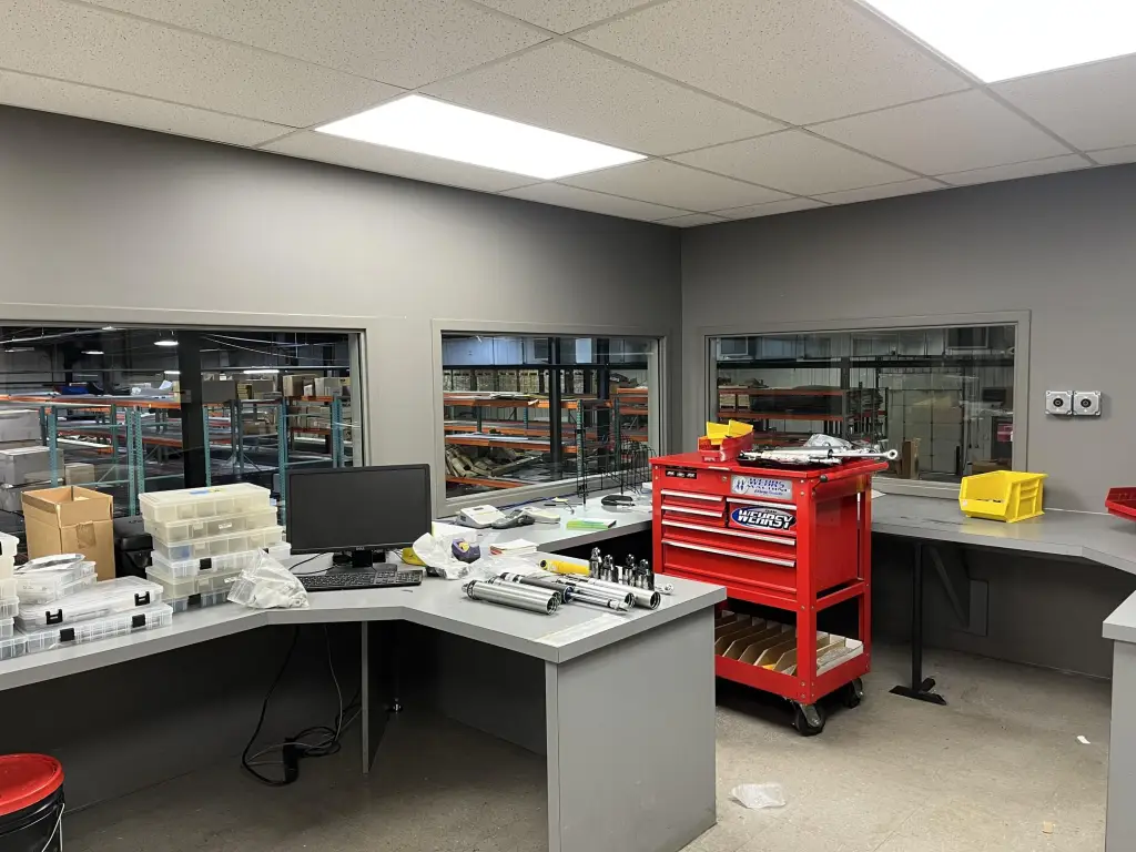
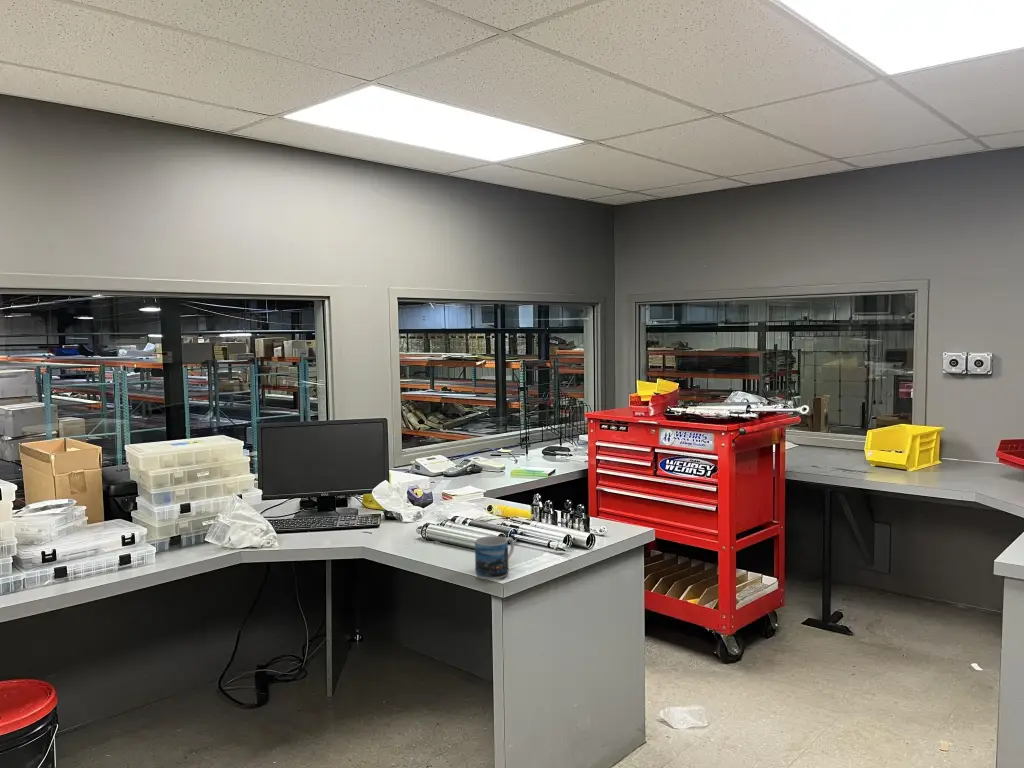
+ mug (497, 555)
